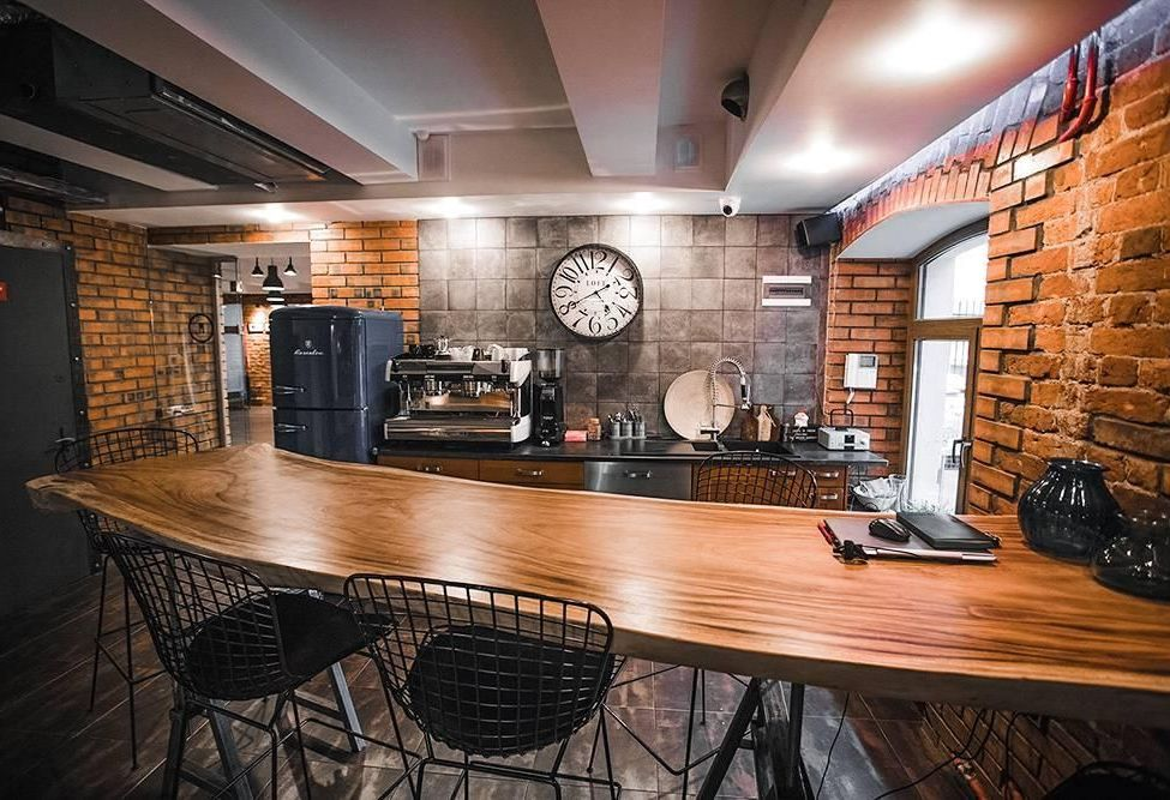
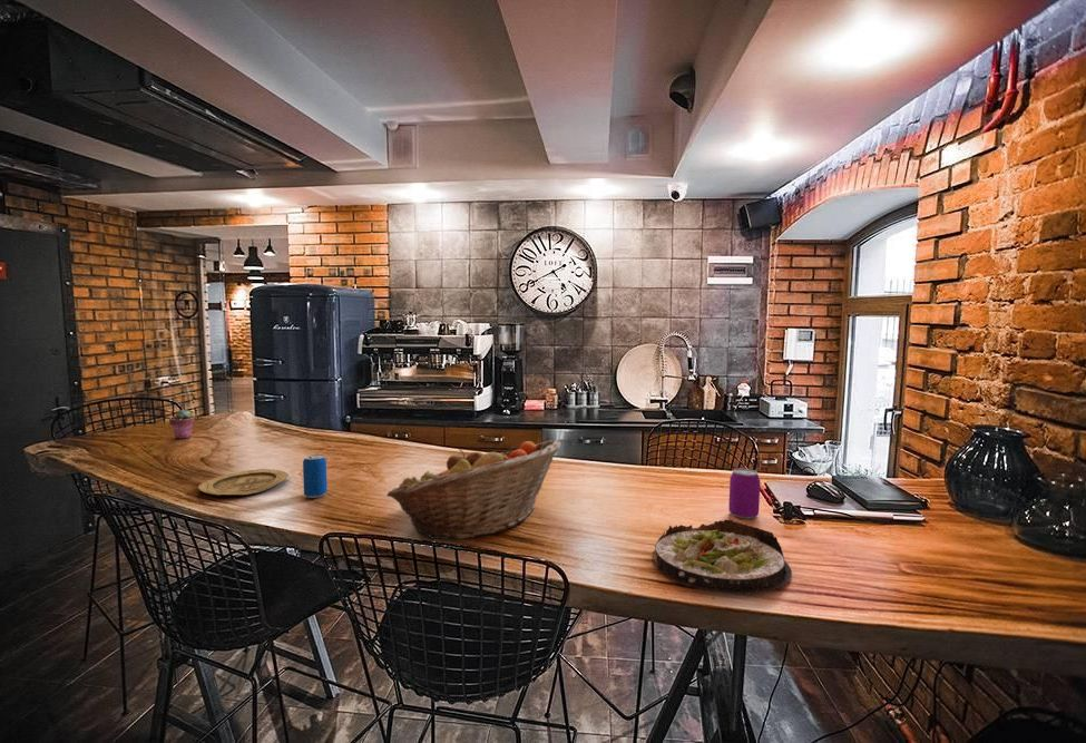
+ salad plate (717, 551)
+ beverage can (744, 492)
+ beverage can (314, 476)
+ potted succulent (182, 423)
+ plate (245, 481)
+ fruit basket (480, 480)
